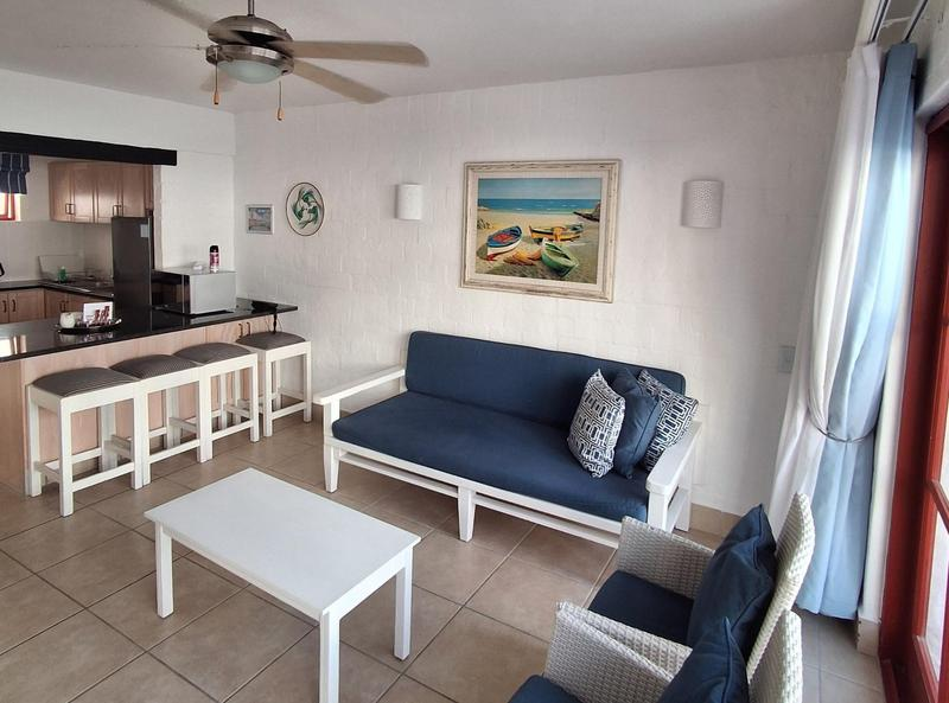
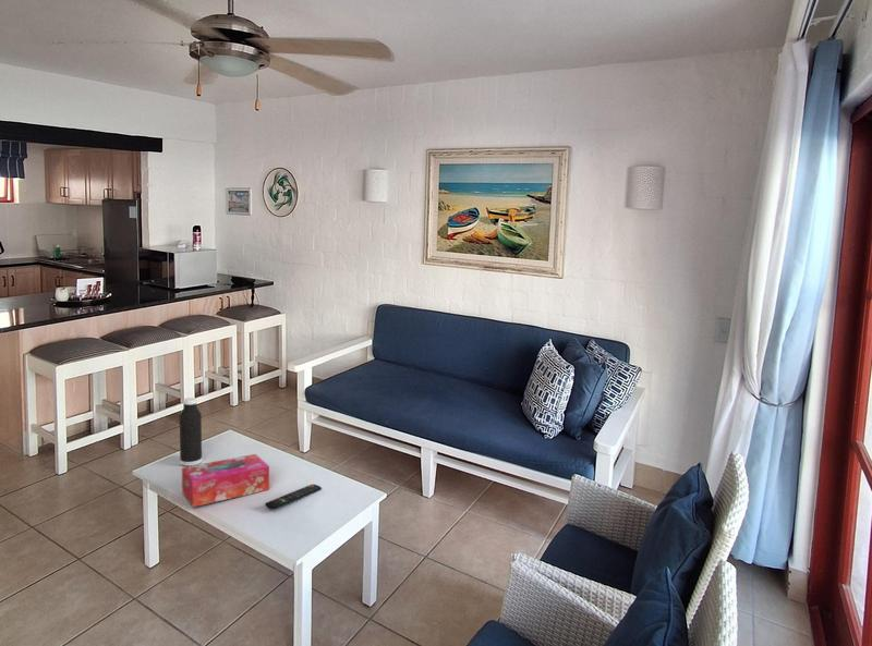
+ tissue box (226, 478)
+ remote control (294, 496)
+ water bottle (190, 430)
